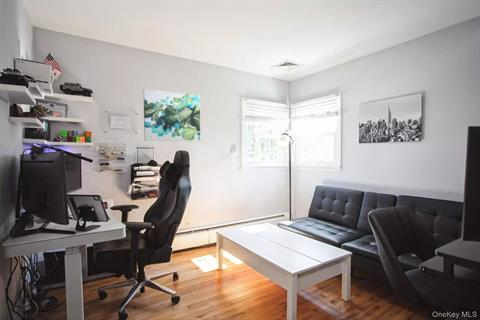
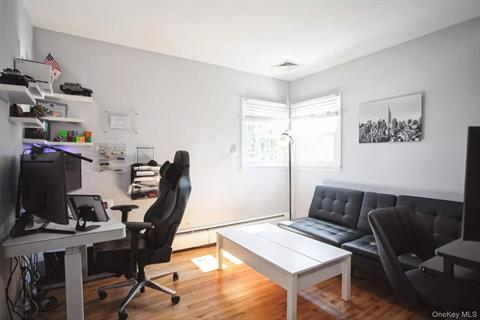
- wall art (173, 116)
